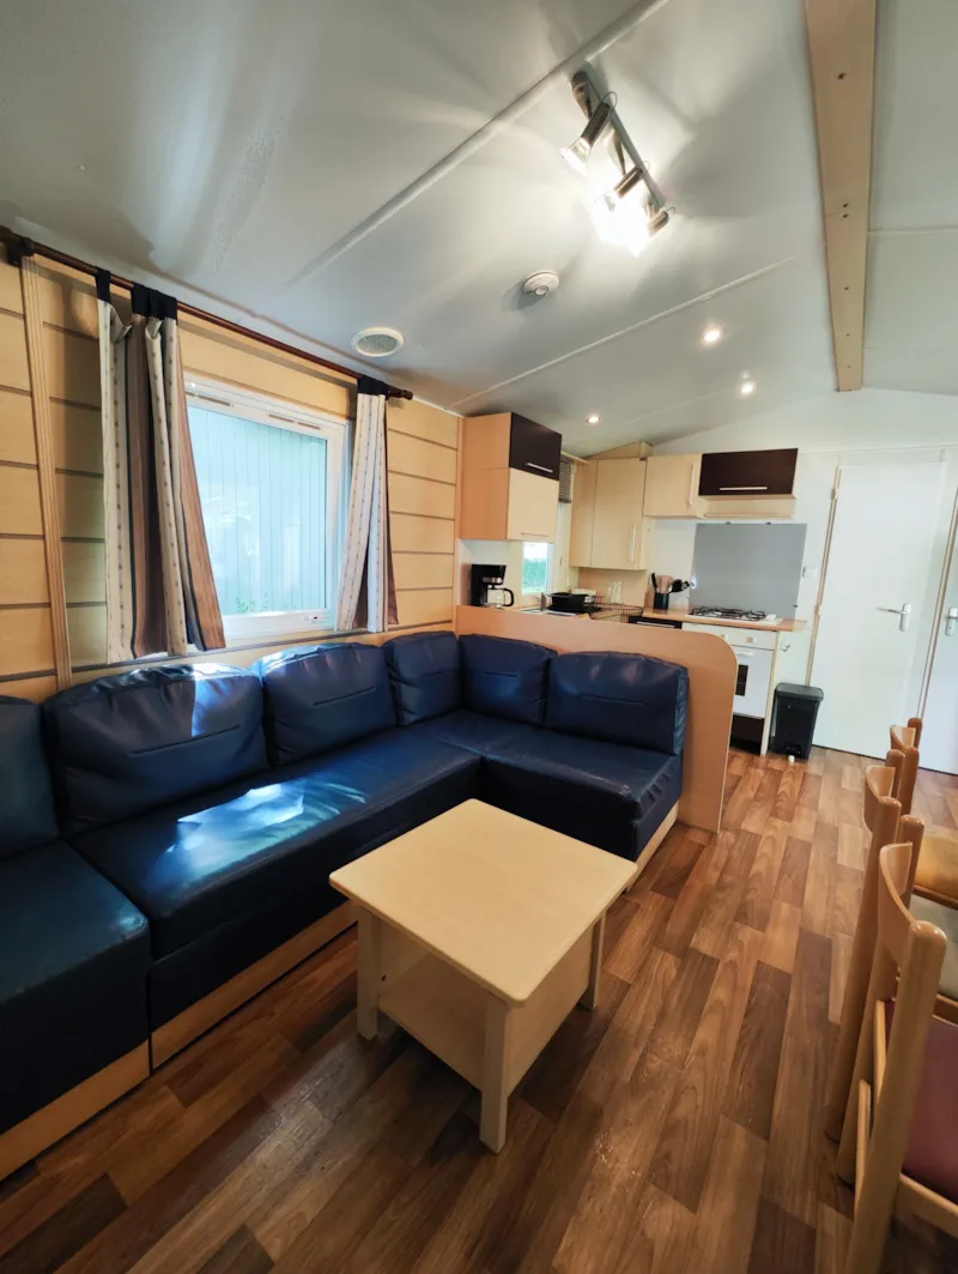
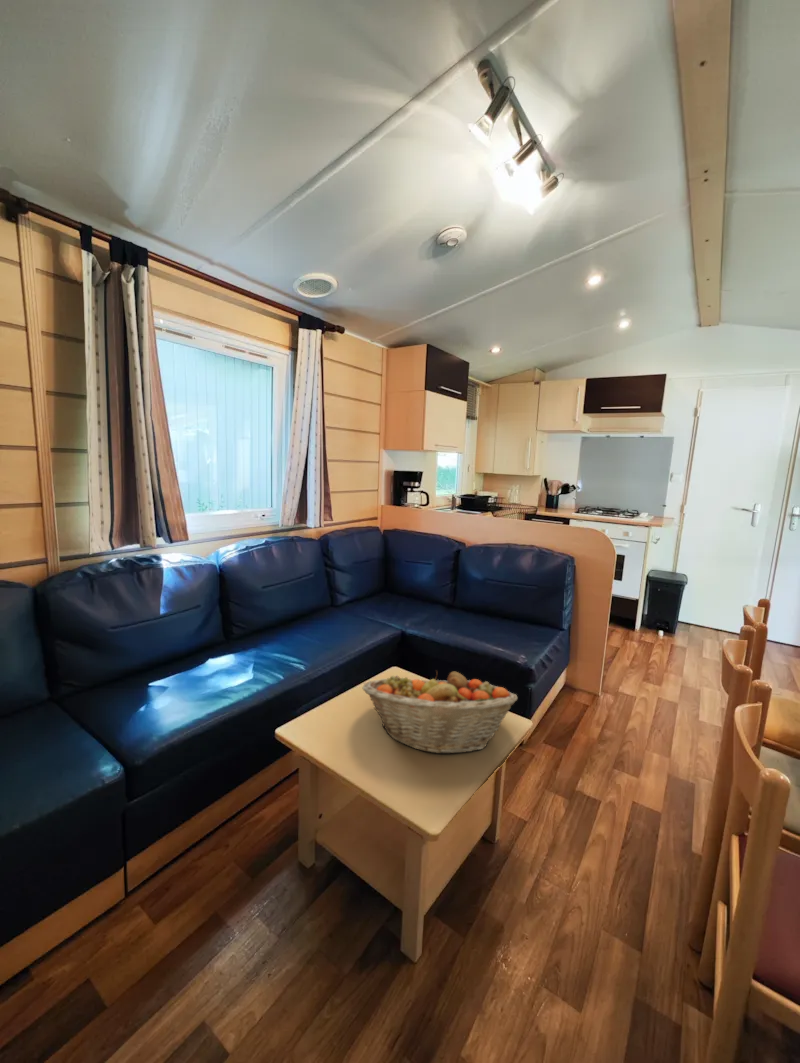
+ fruit basket (438, 702)
